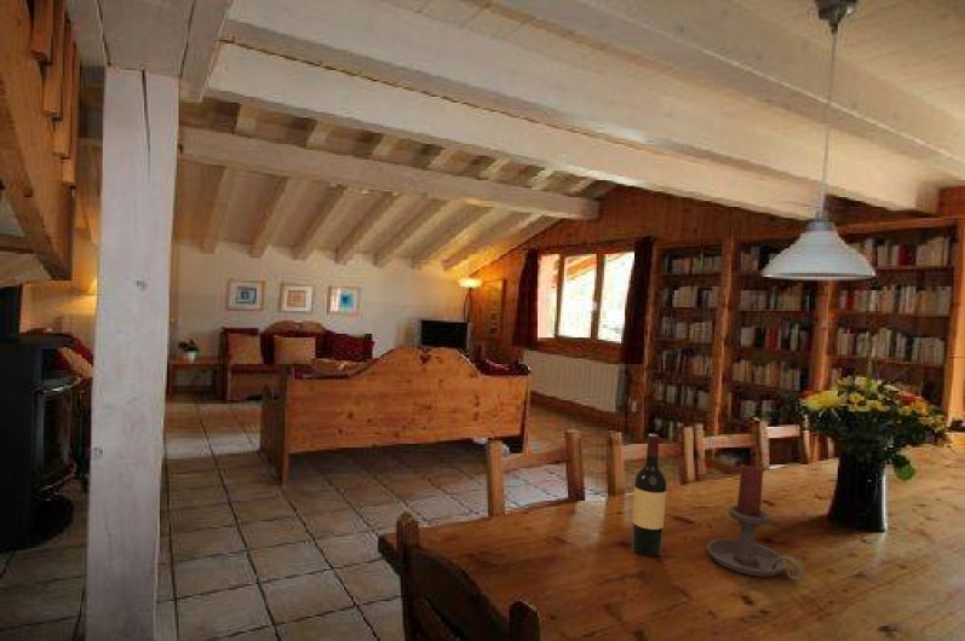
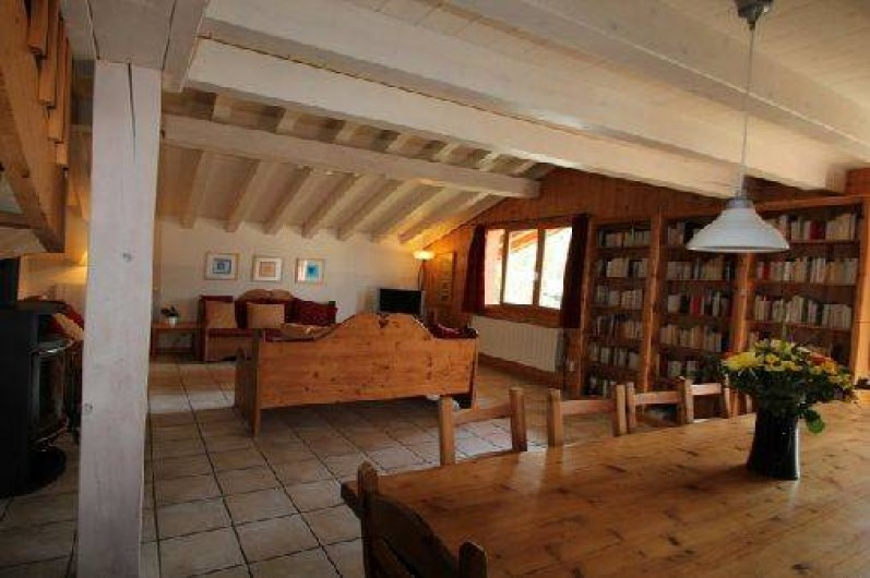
- candle holder (758, 516)
- wine bottle (649, 492)
